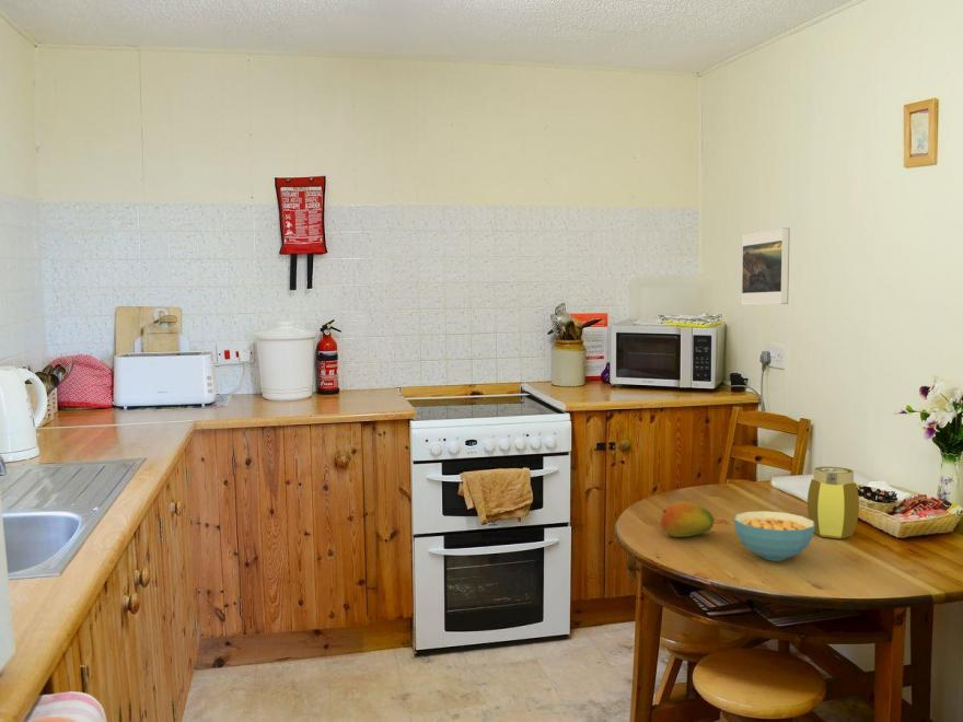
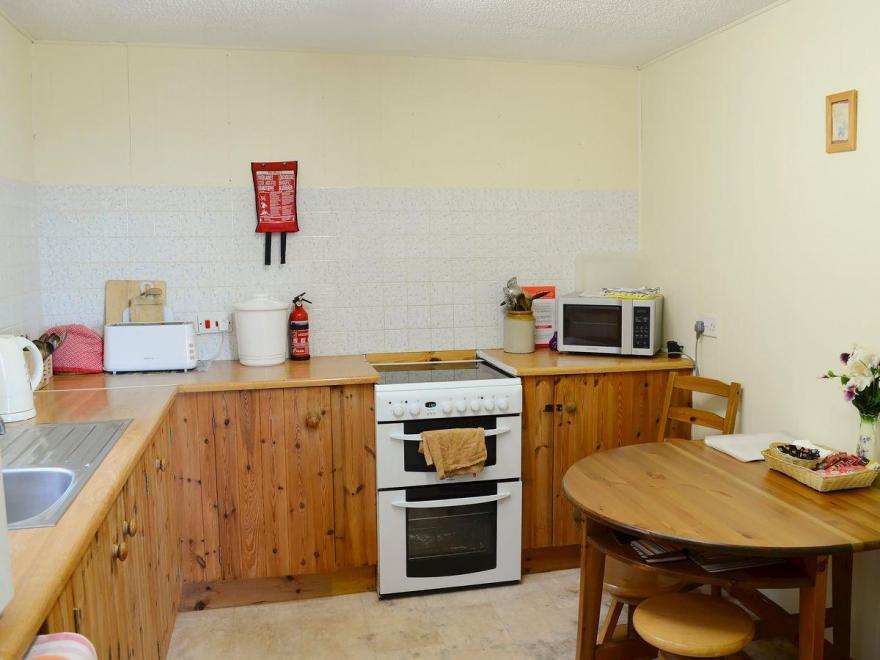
- jar (833, 501)
- cereal bowl (773, 538)
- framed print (764, 268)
- fruit (687, 519)
